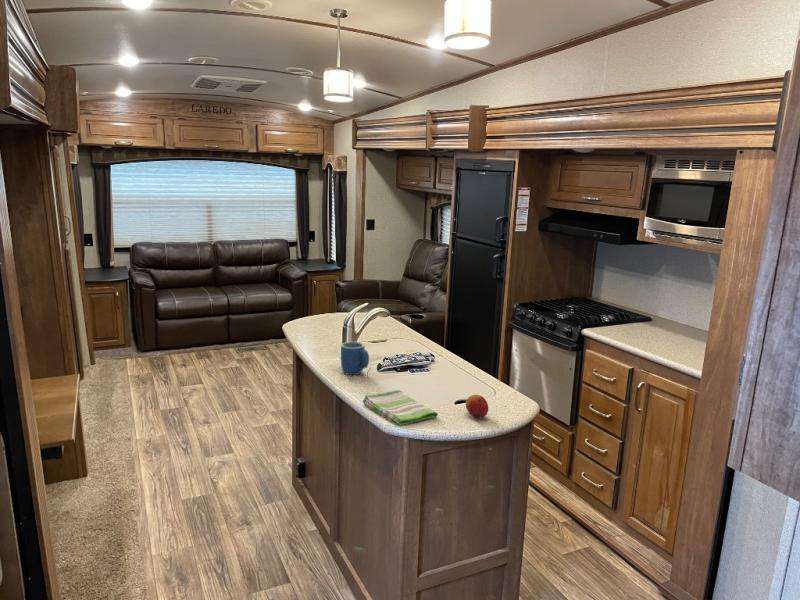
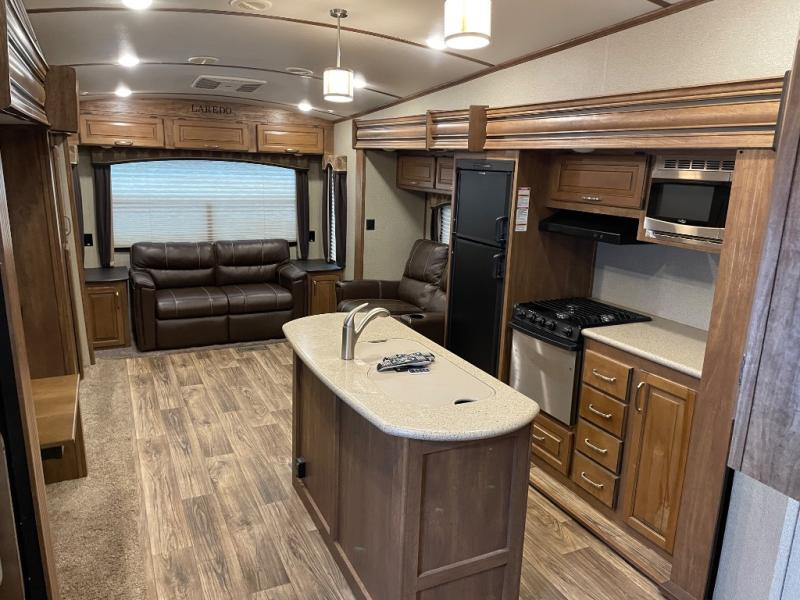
- mug (354, 359)
- fruit (476, 405)
- dish towel (399, 405)
